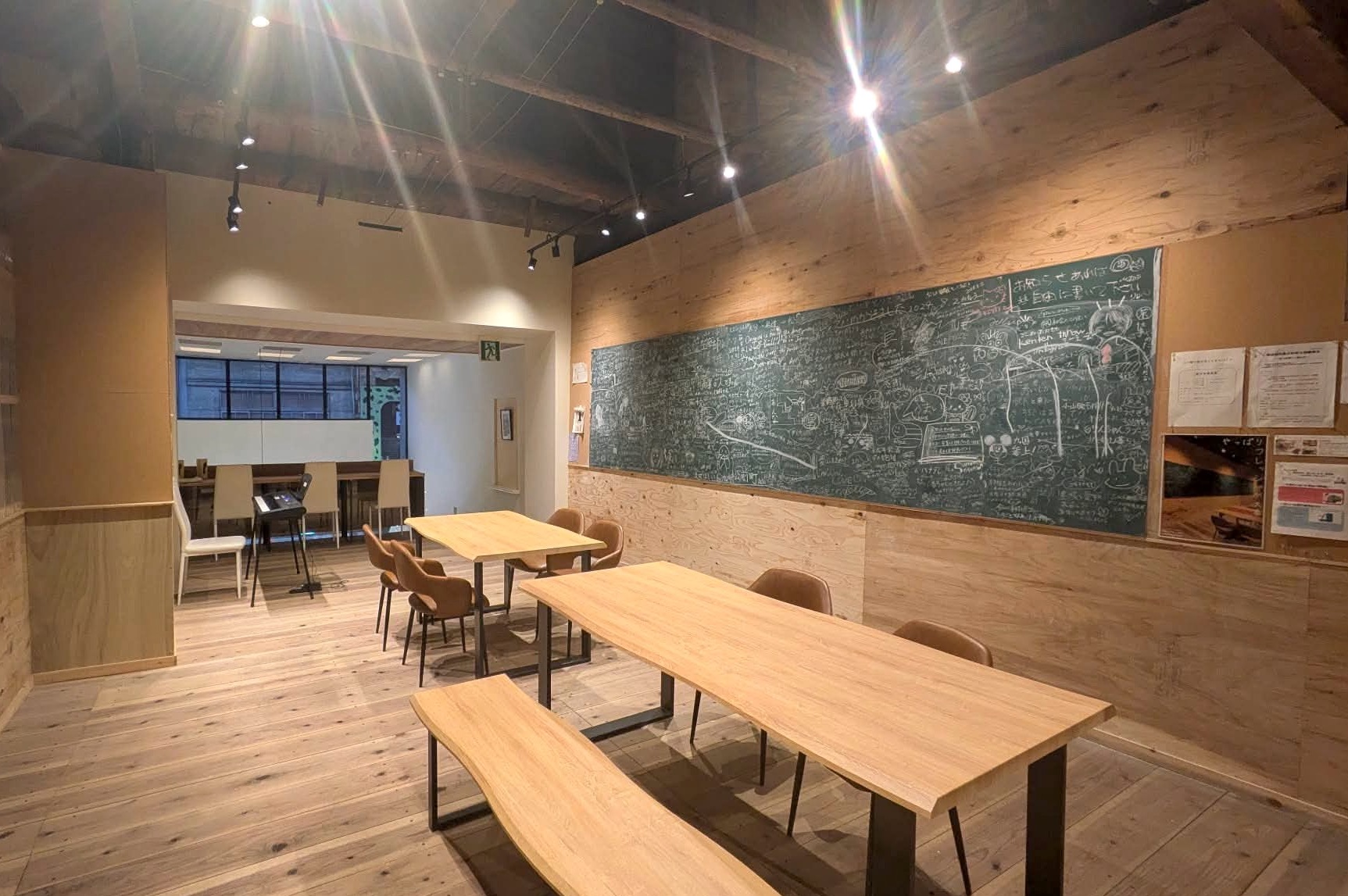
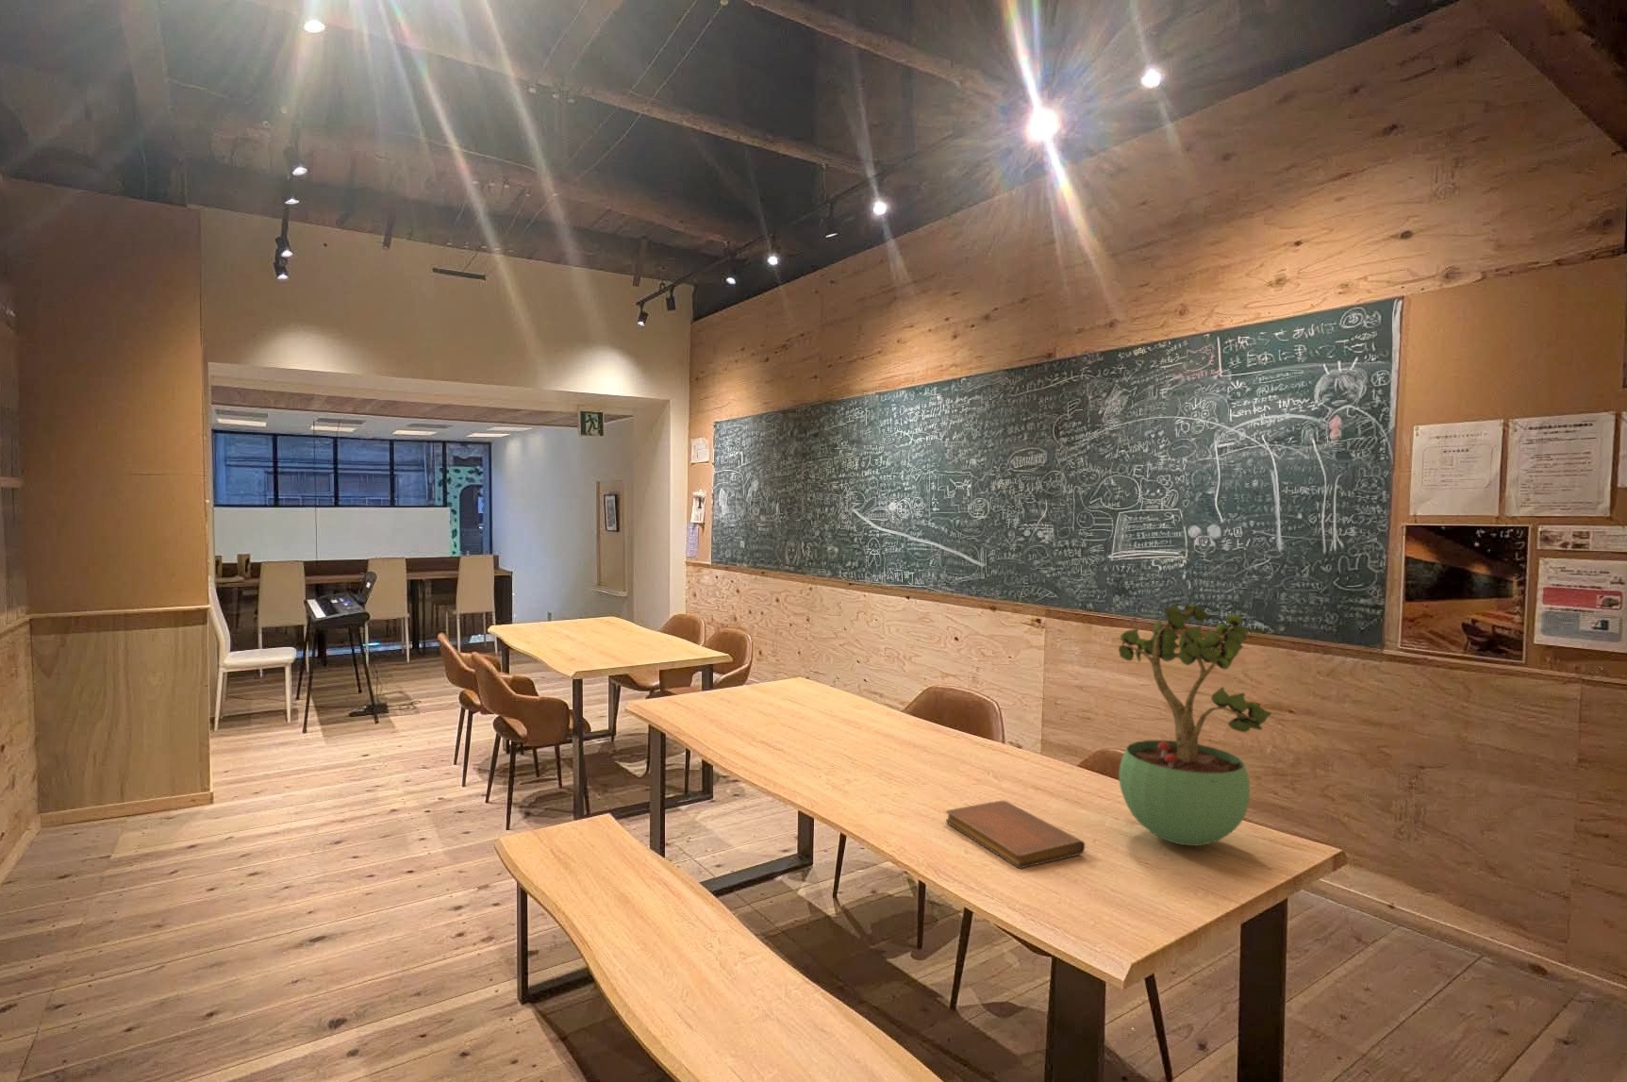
+ potted plant (1178, 722)
+ notebook (1011, 830)
